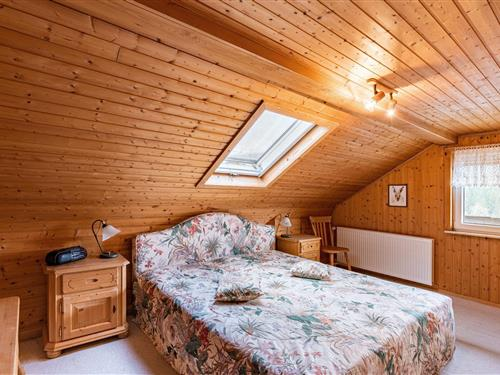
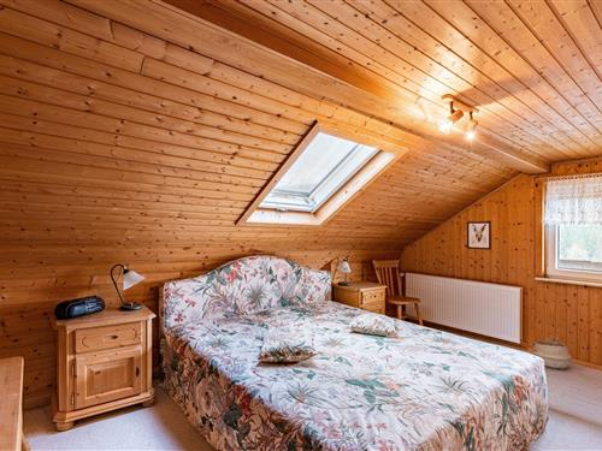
+ woven basket (550, 349)
